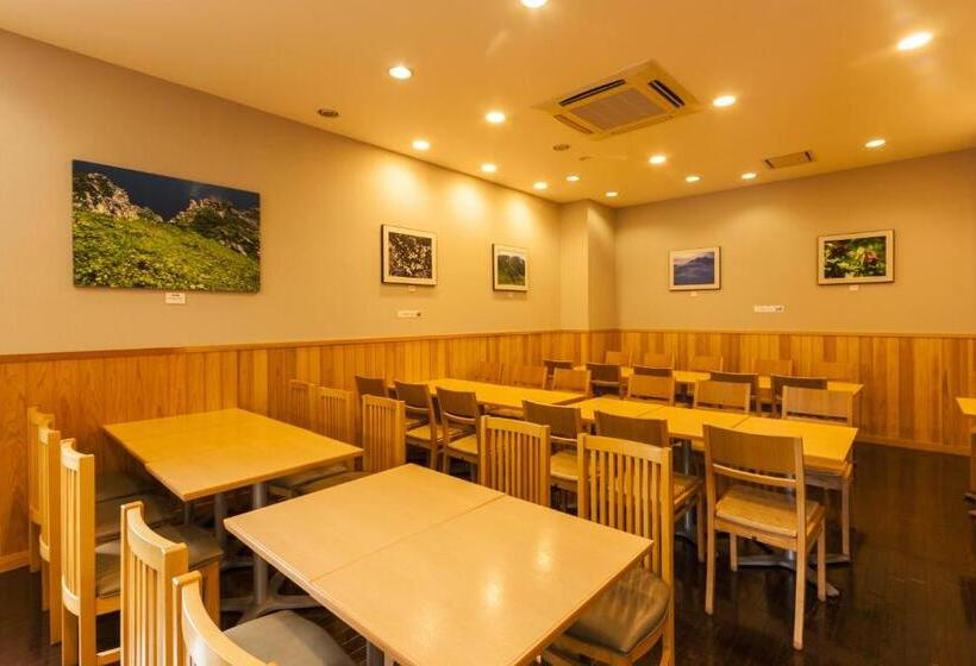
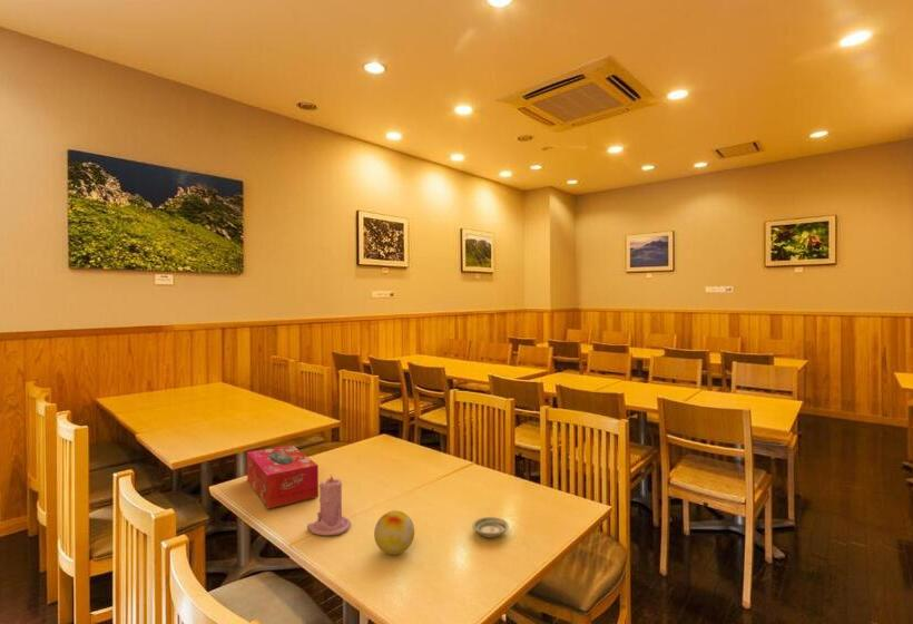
+ tissue box (281, 472)
+ candle (331, 499)
+ saucer (490, 528)
+ decorative ball (394, 532)
